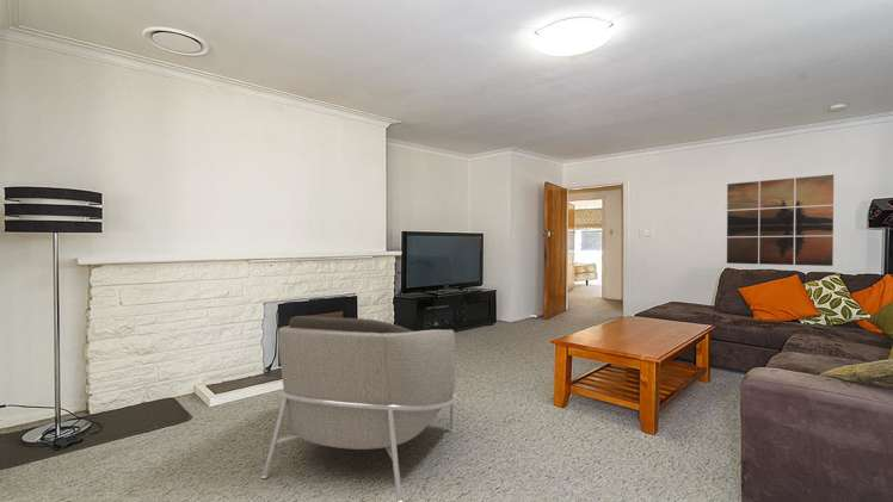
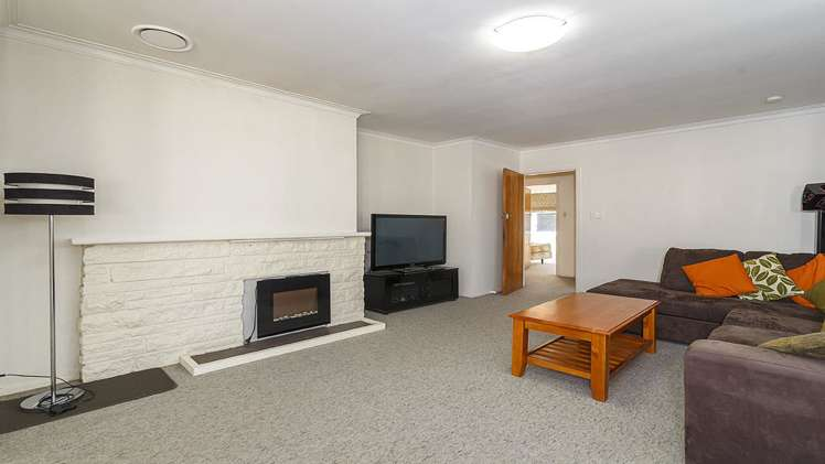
- wall art (776, 222)
- armchair (367, 378)
